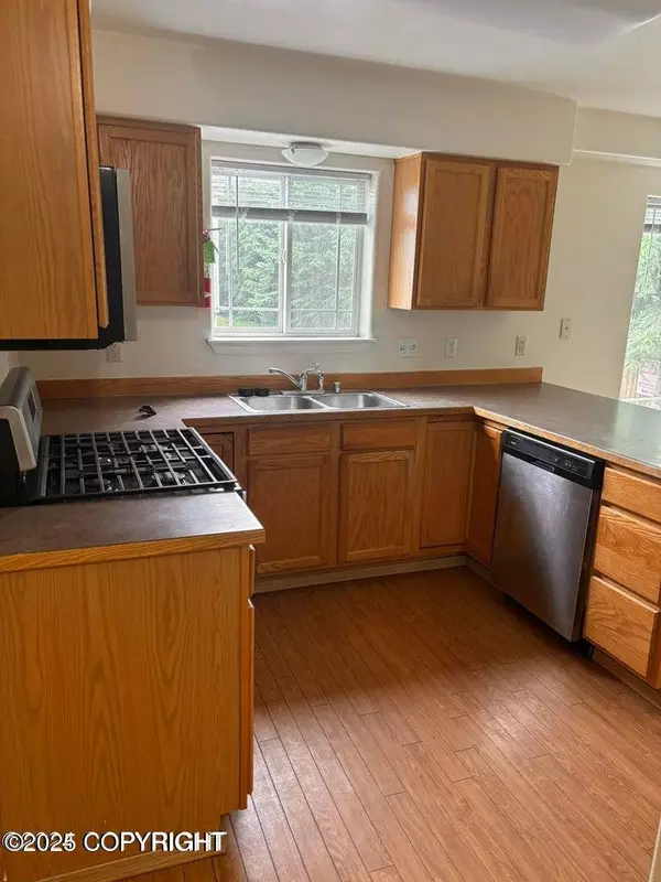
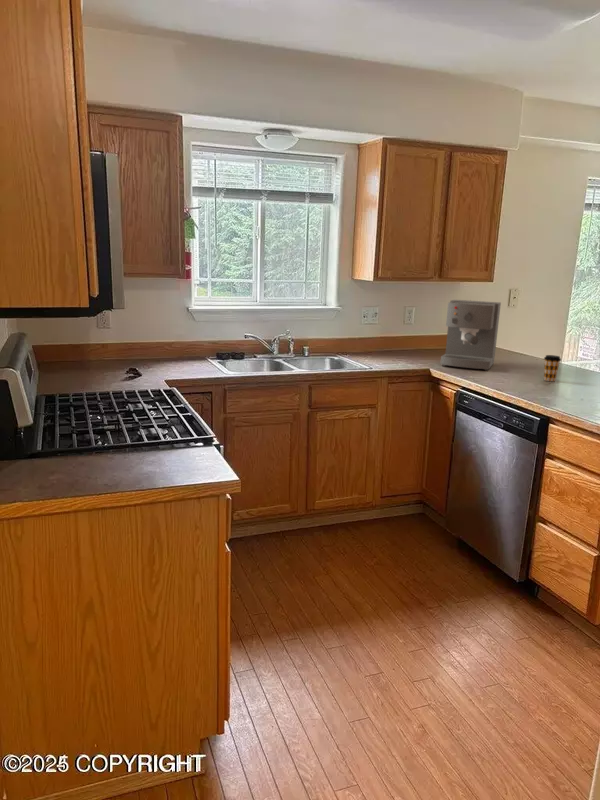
+ coffee cup (551, 368)
+ coffee maker (473, 334)
